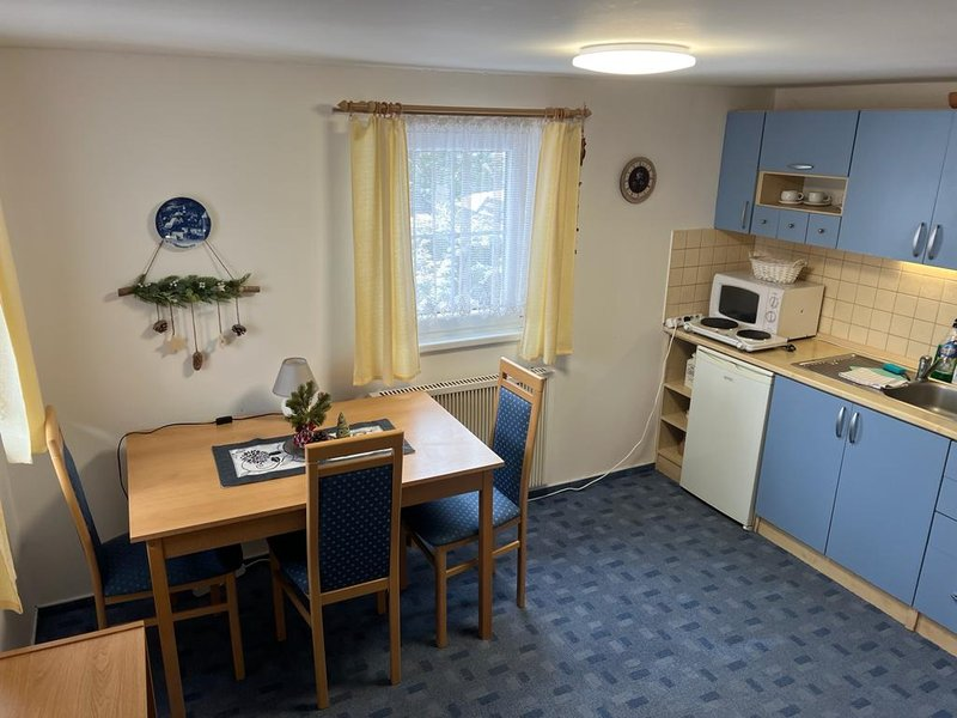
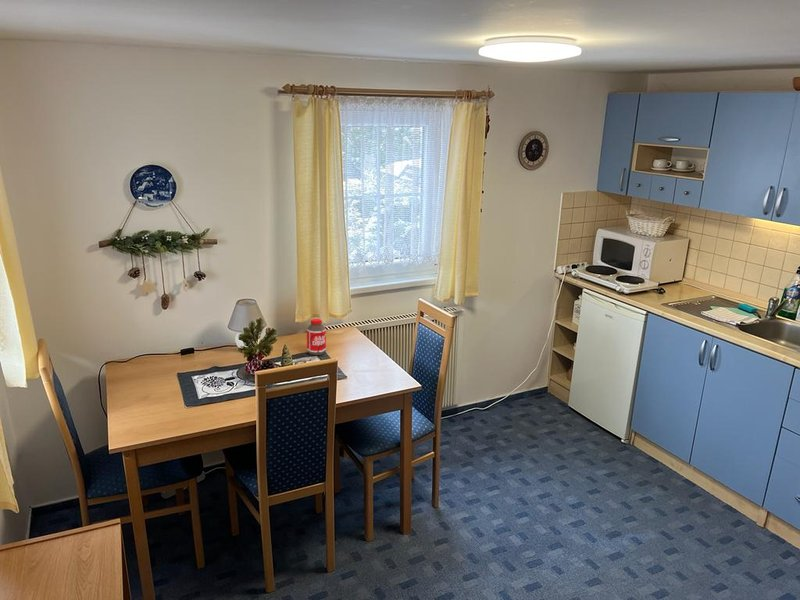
+ bottle (316, 336)
